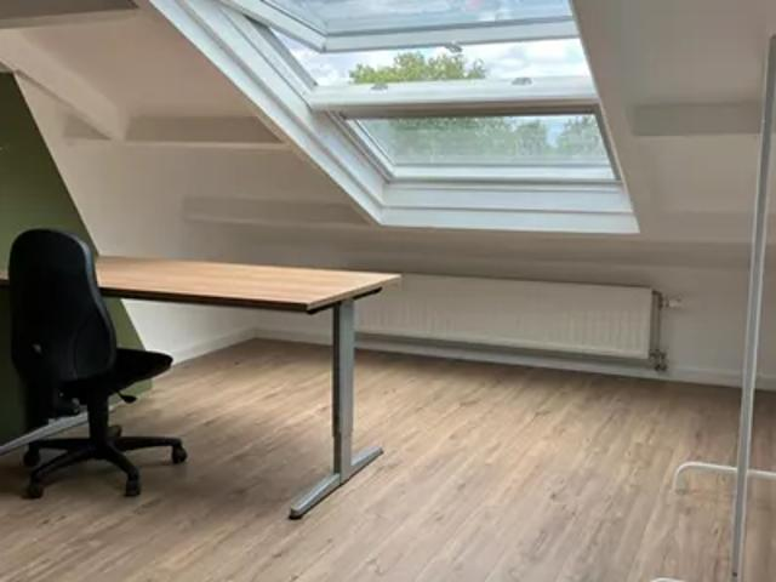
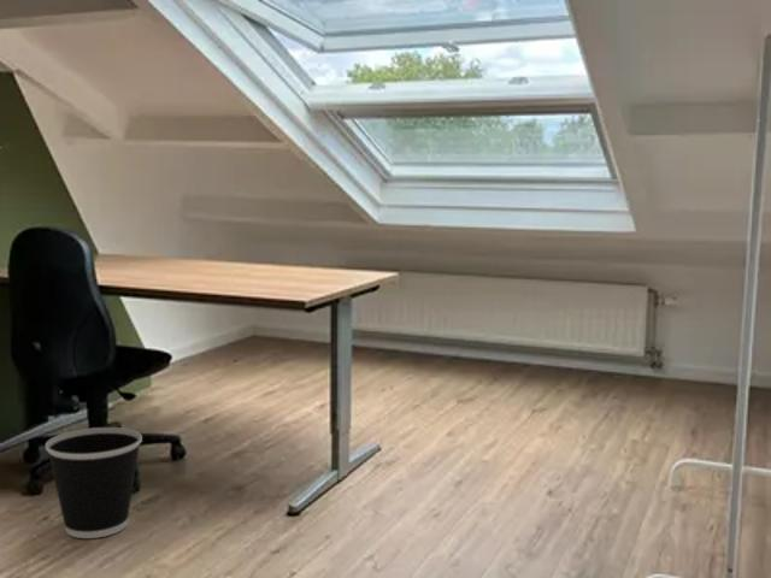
+ wastebasket (95, 483)
